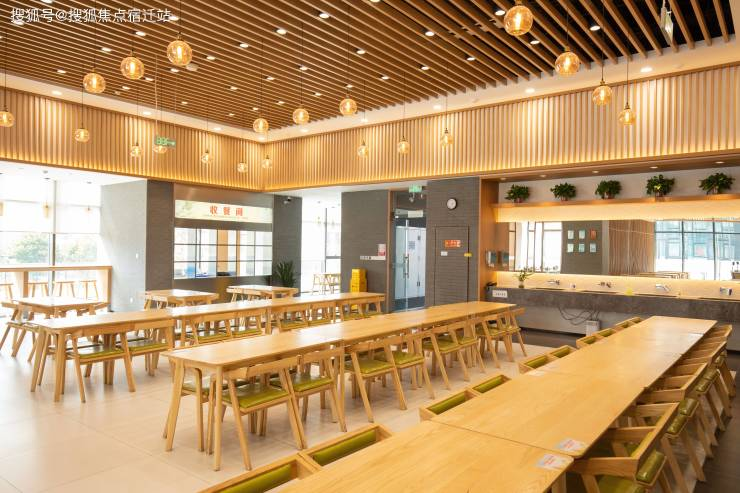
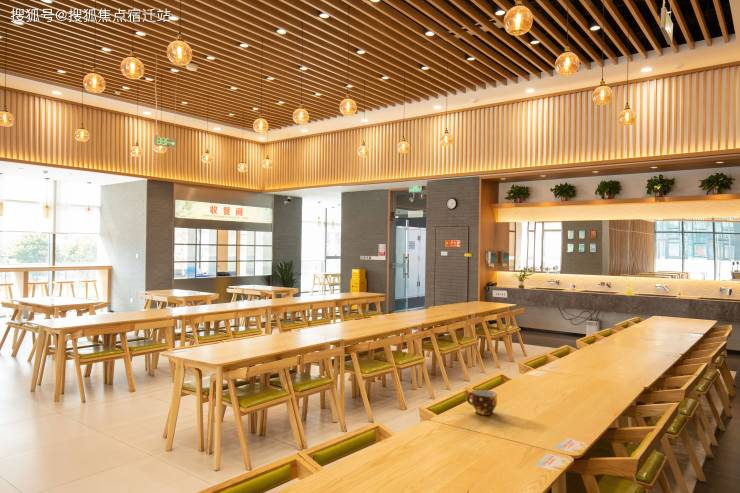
+ cup (482, 402)
